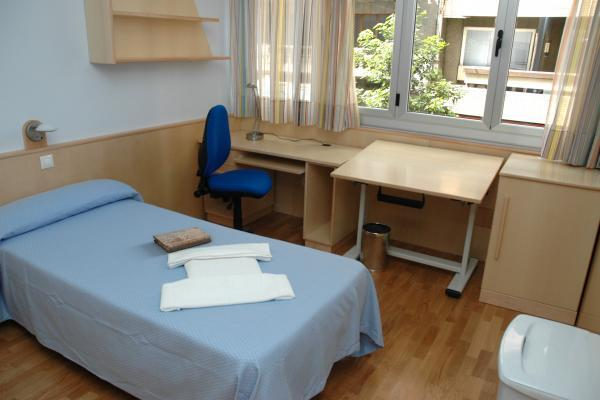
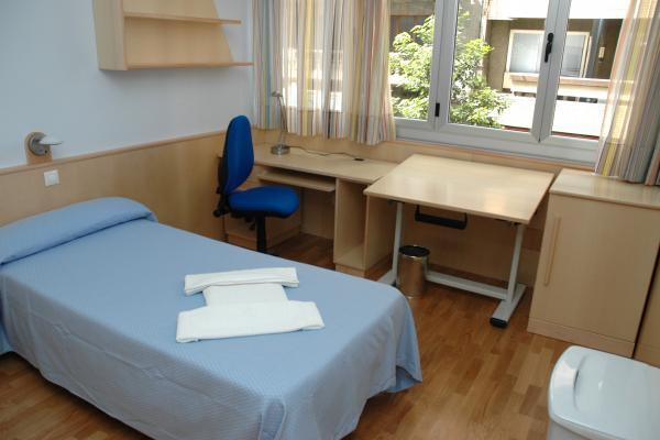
- book (182, 238)
